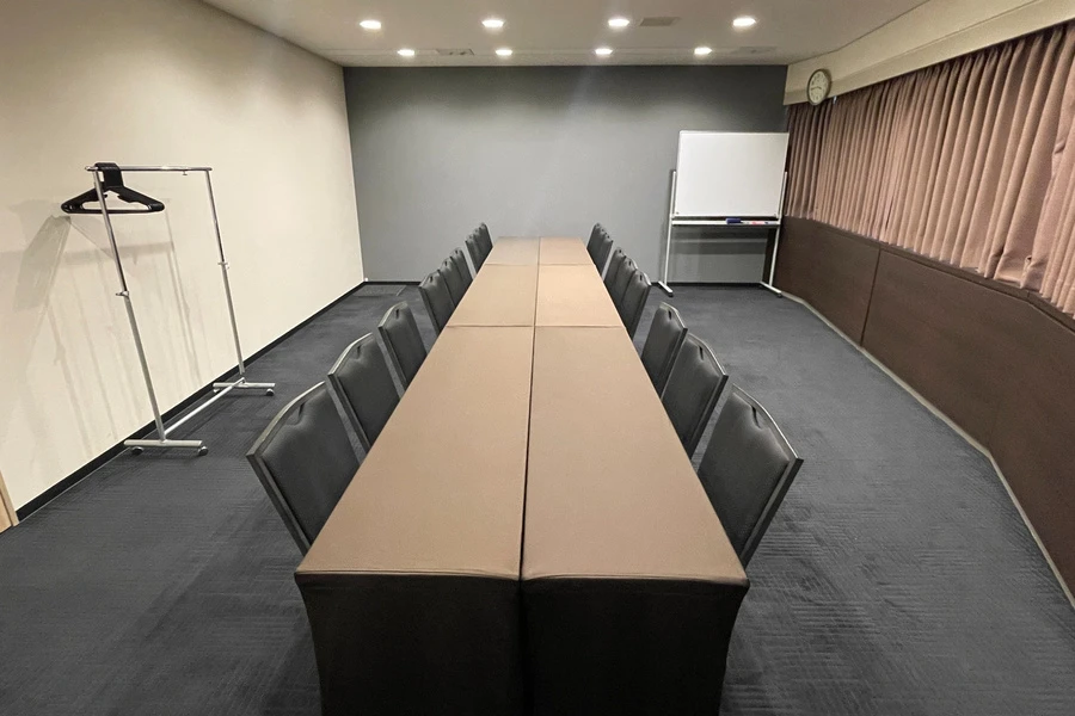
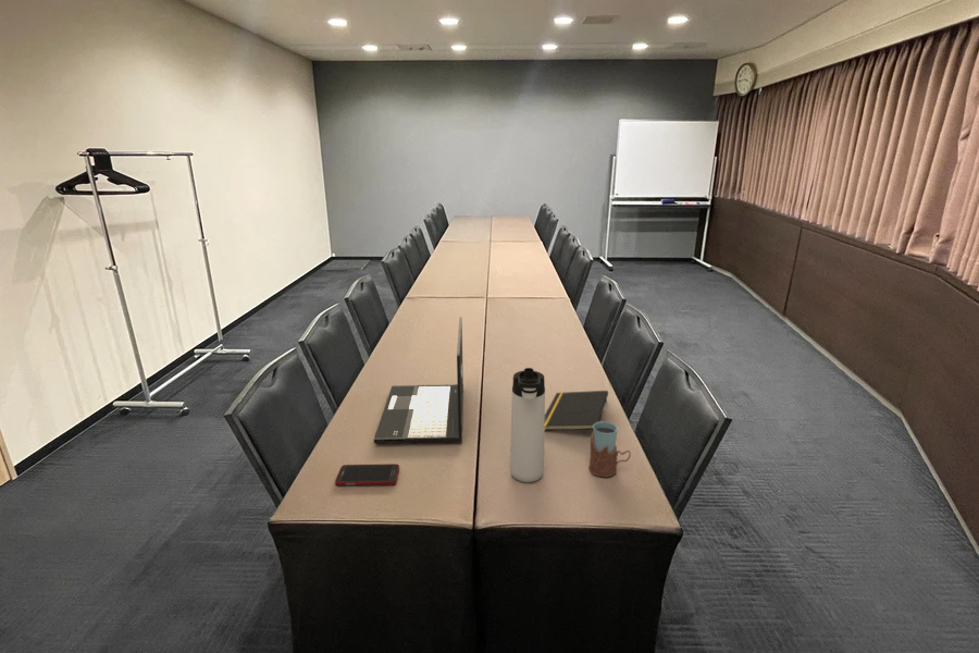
+ laptop (421, 385)
+ cell phone (368, 475)
+ thermos bottle (528, 428)
+ drinking glass (609, 448)
+ notepad (574, 409)
